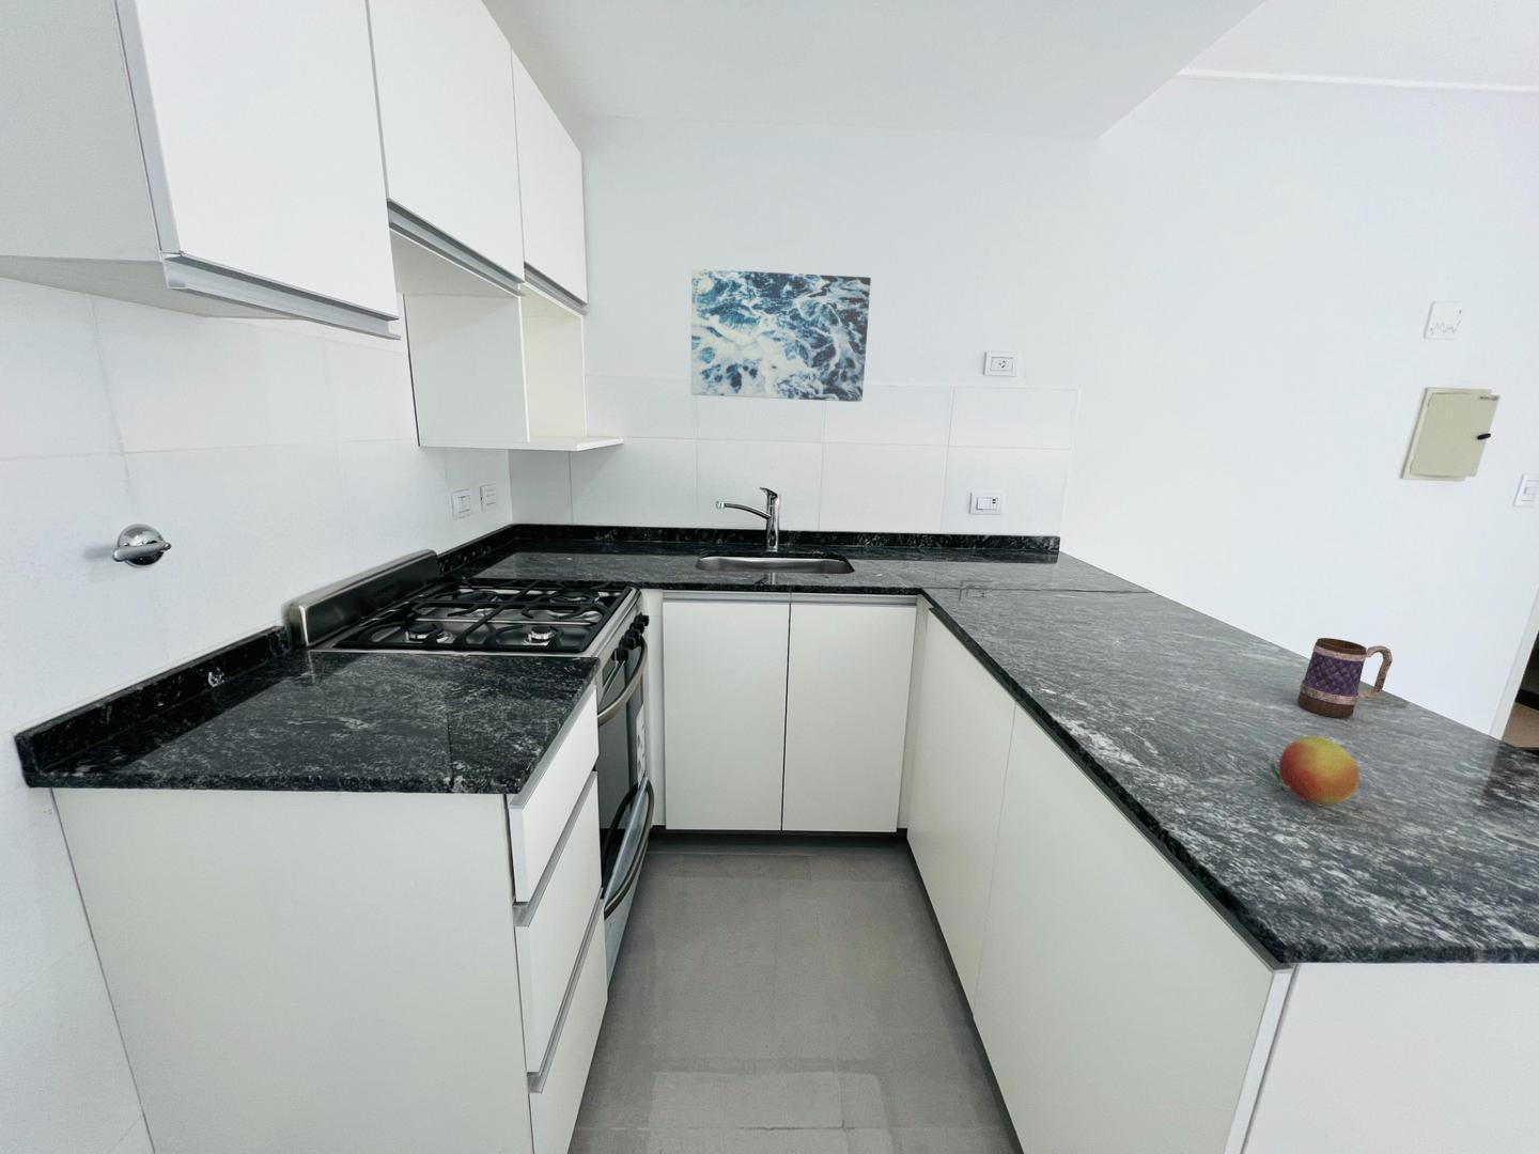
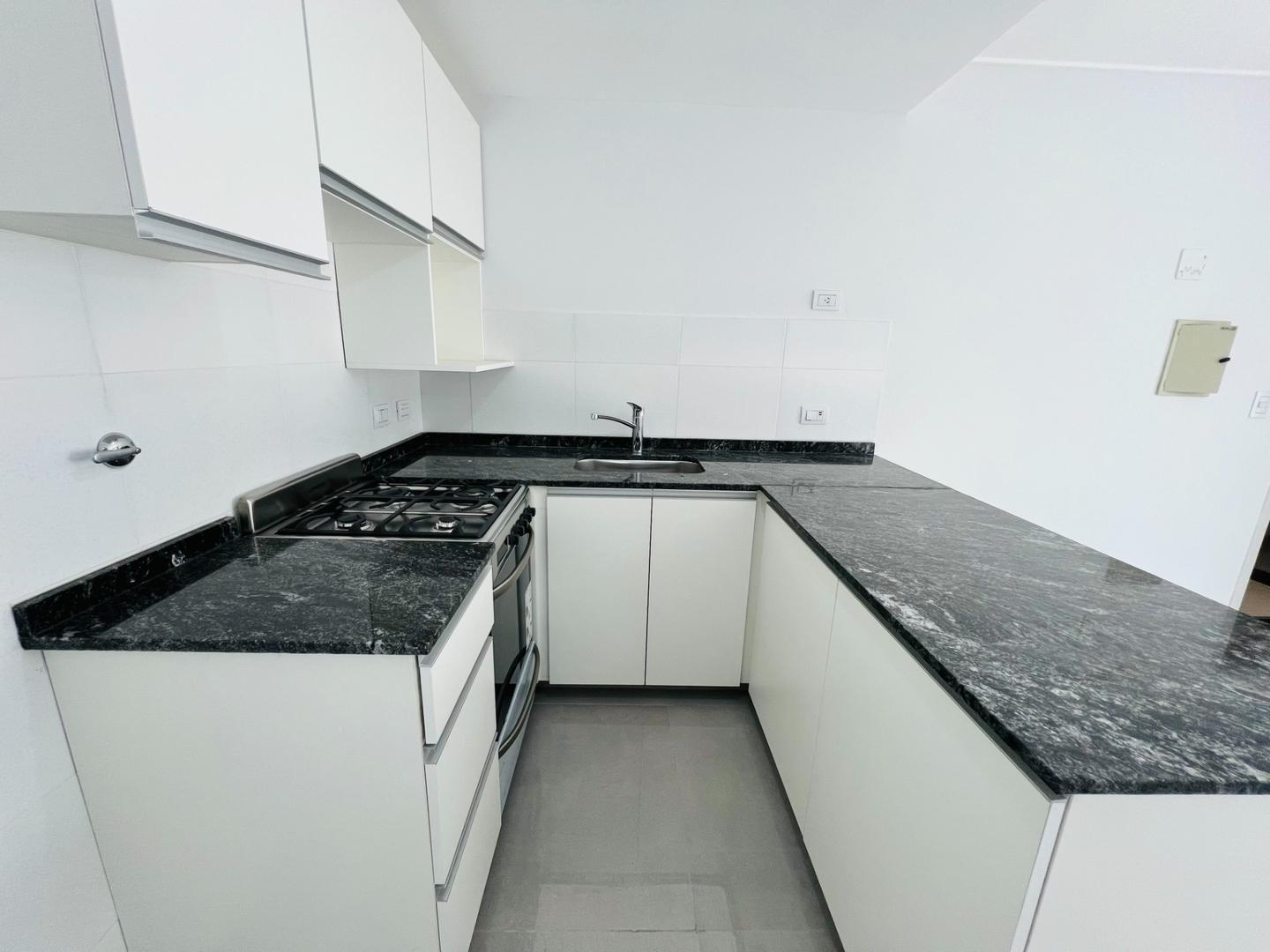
- wall art (778, 338)
- mug (1344, 678)
- fruit (1316, 769)
